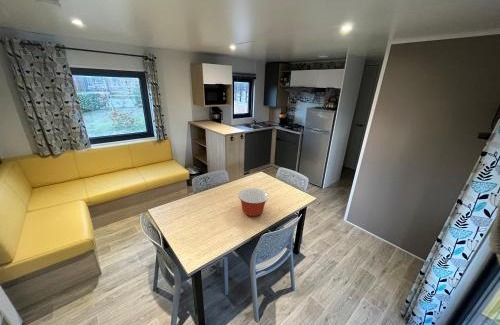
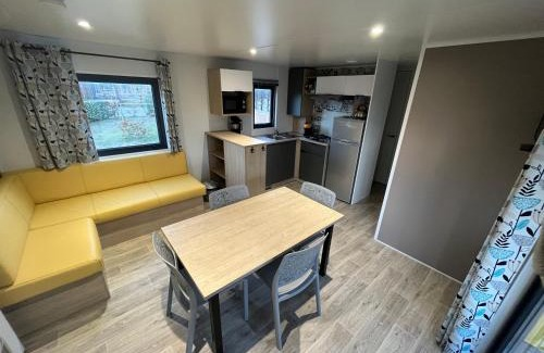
- mixing bowl (252, 203)
